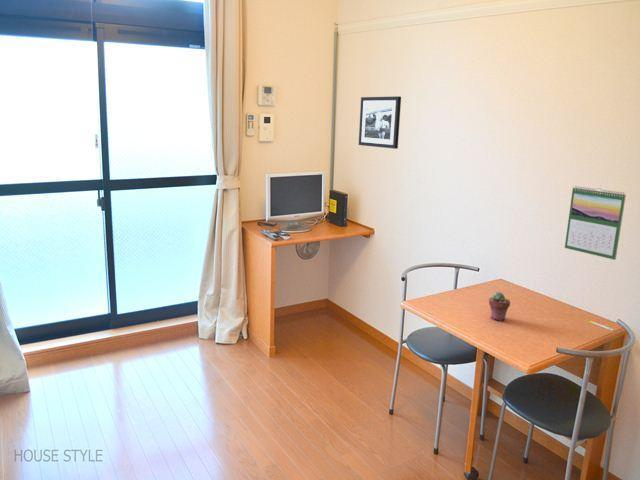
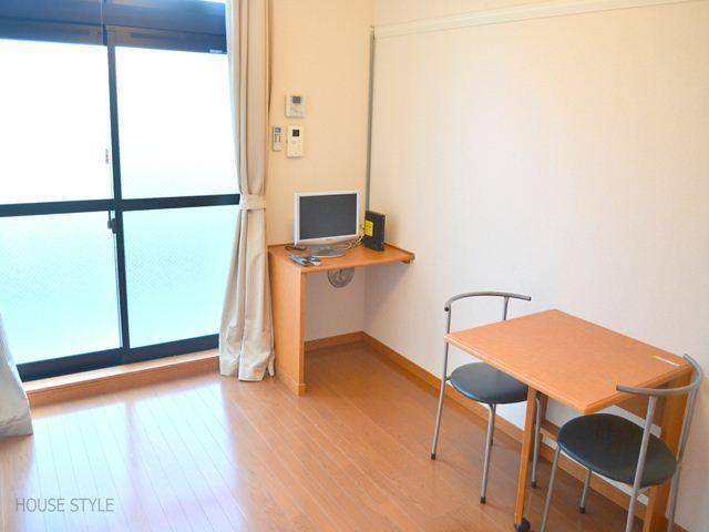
- potted succulent (499, 305)
- picture frame (378, 122)
- calendar (593, 221)
